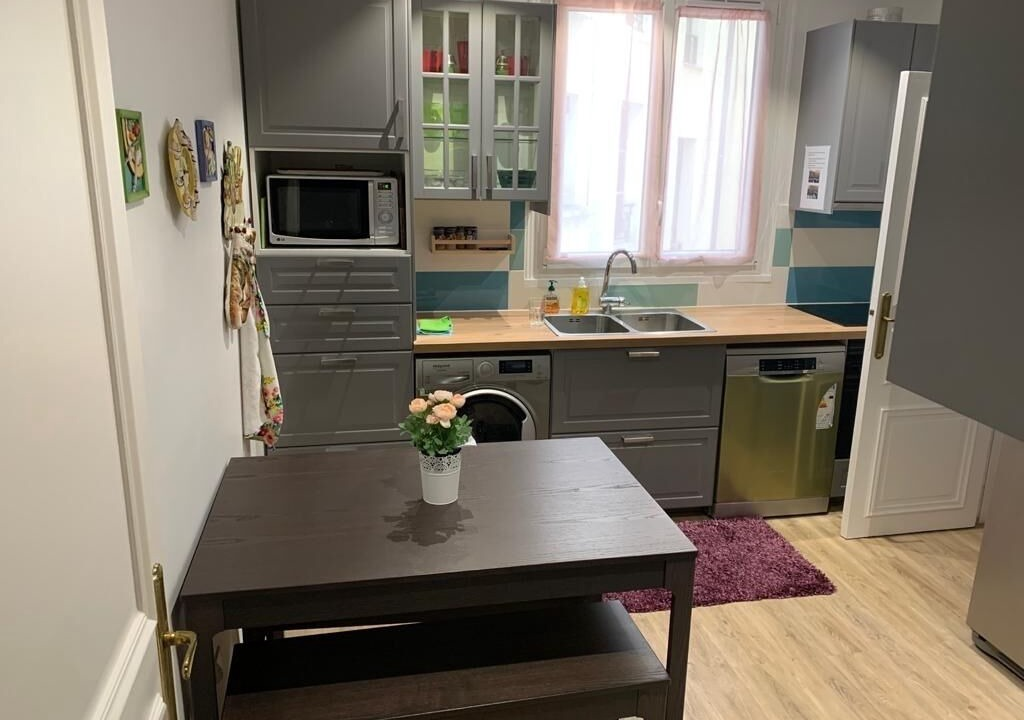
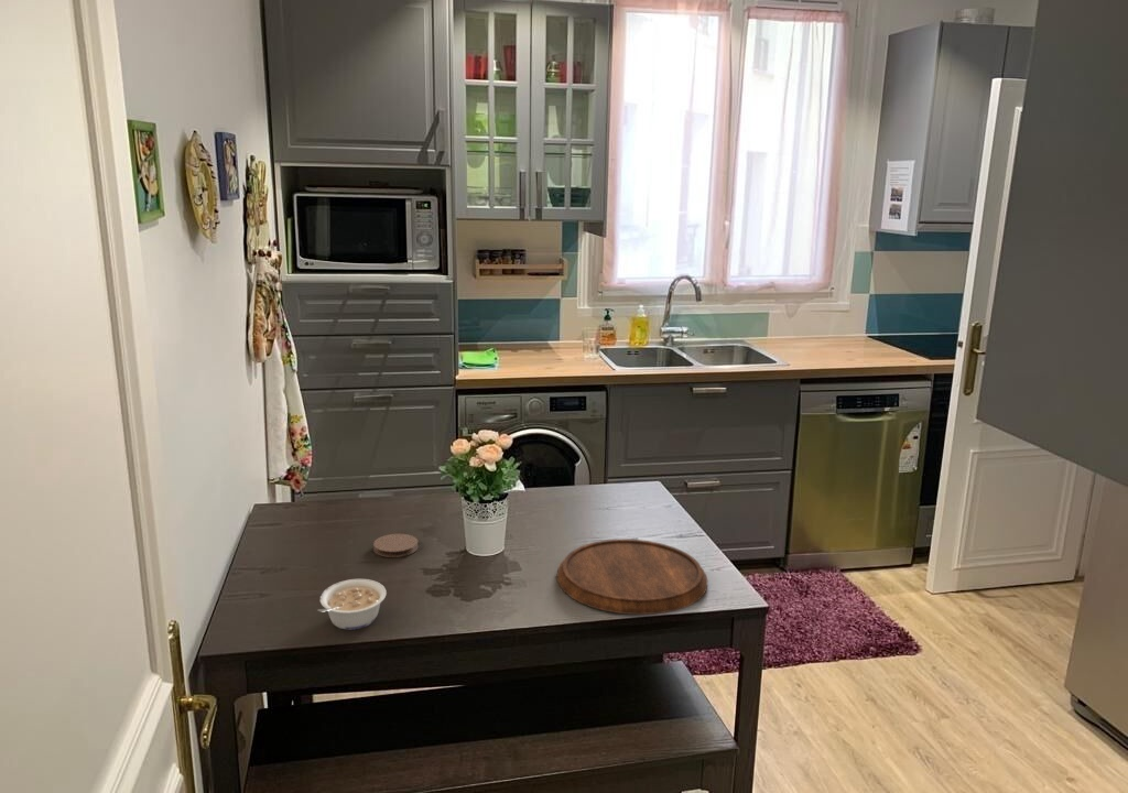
+ cutting board (631, 572)
+ coaster (395, 545)
+ legume (352, 605)
